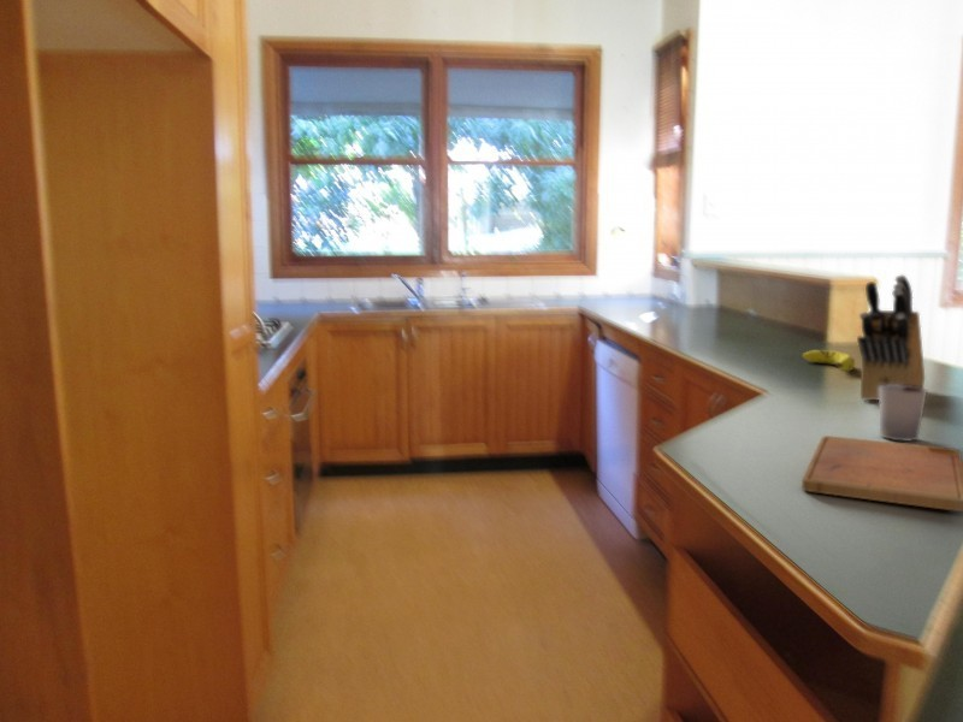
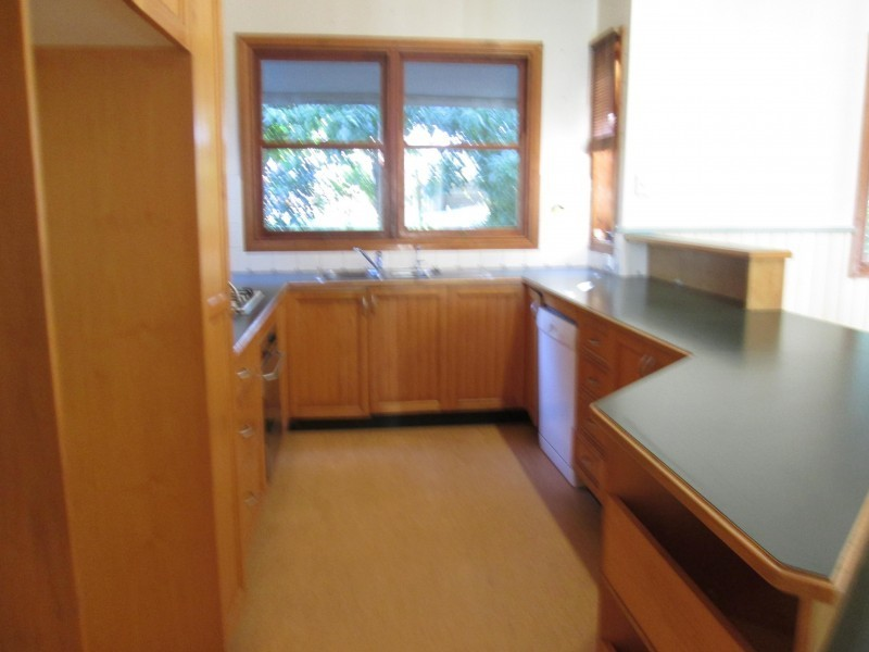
- fruit (826, 360)
- cutting board (885, 468)
- cup (900, 410)
- knife block (893, 336)
